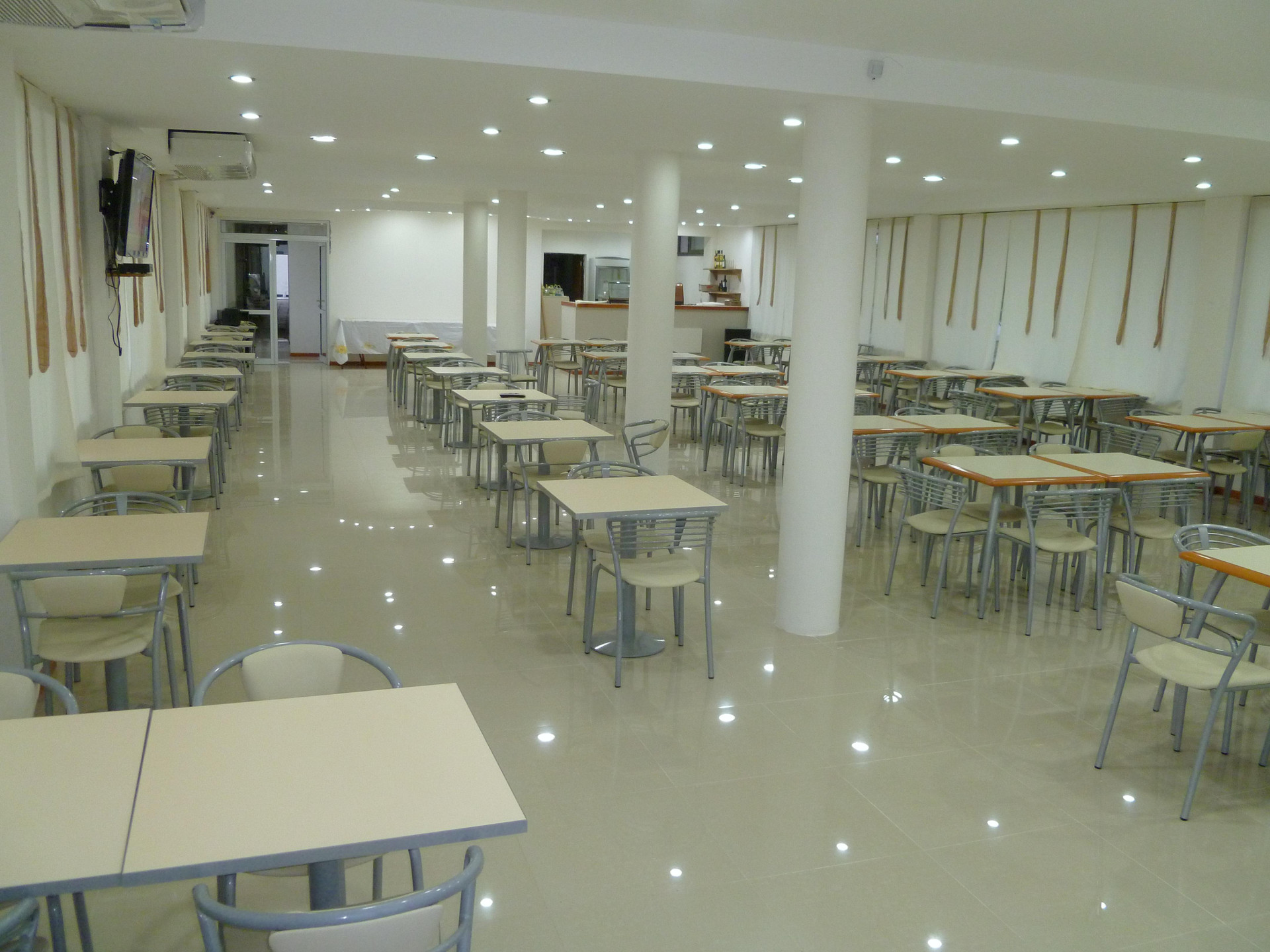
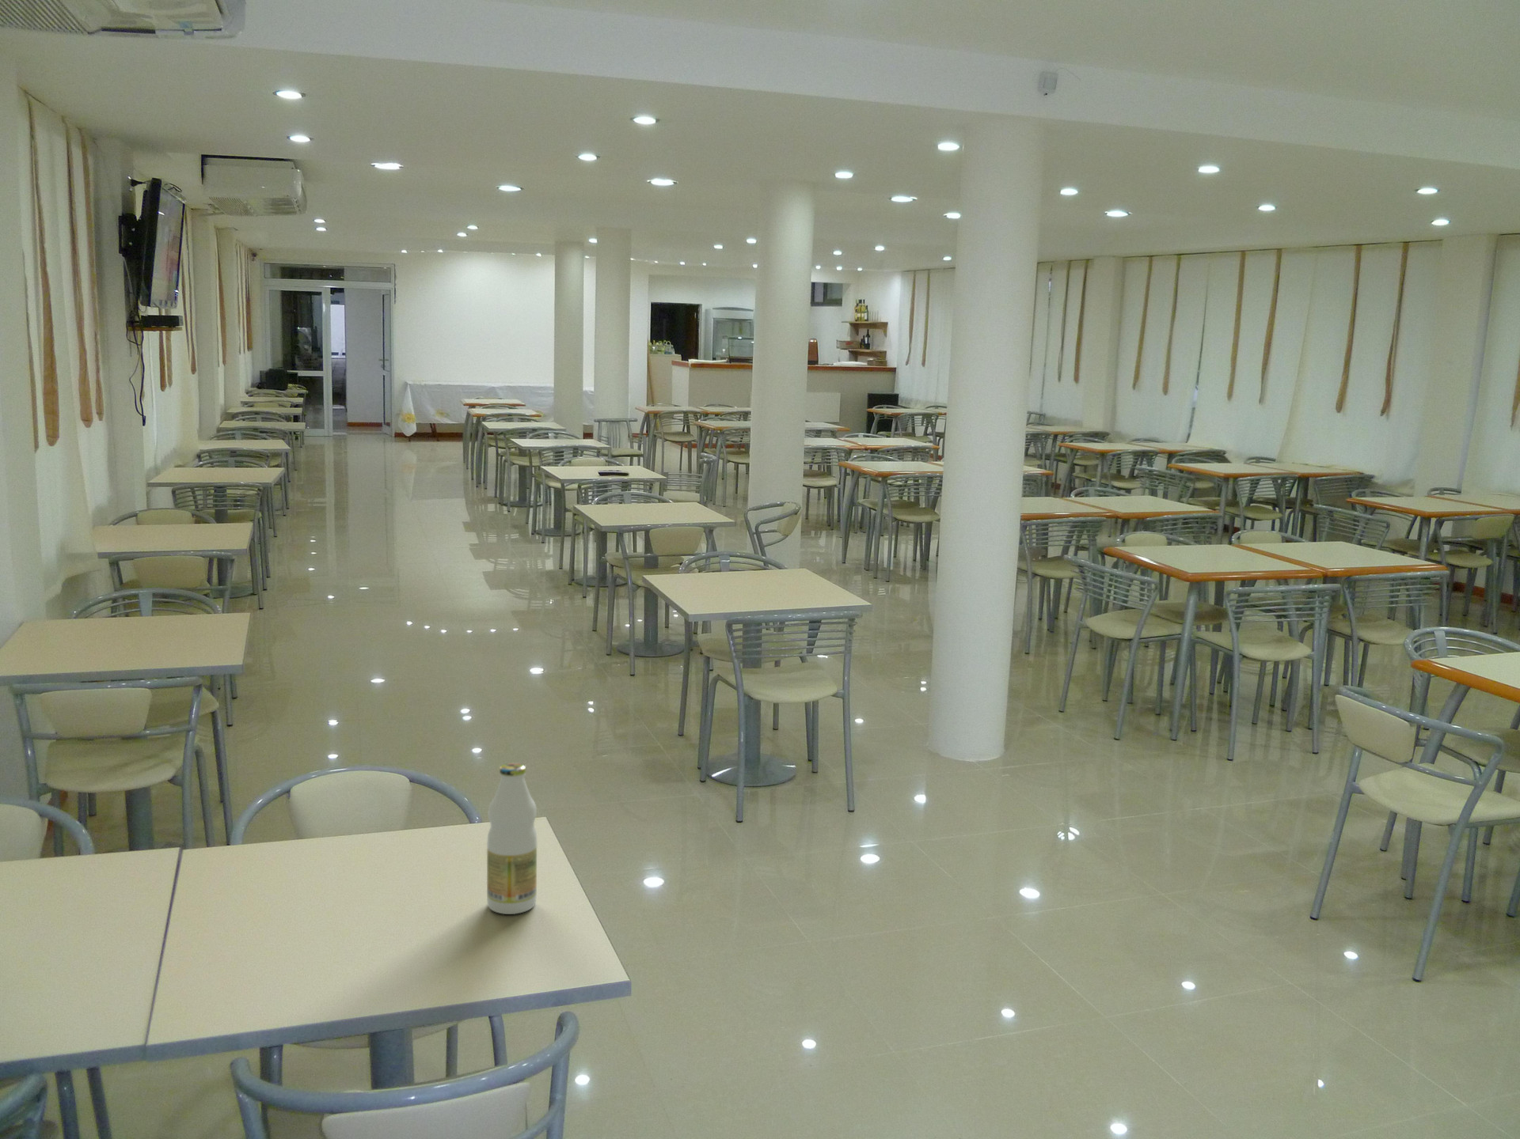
+ bottle (512, 836)
